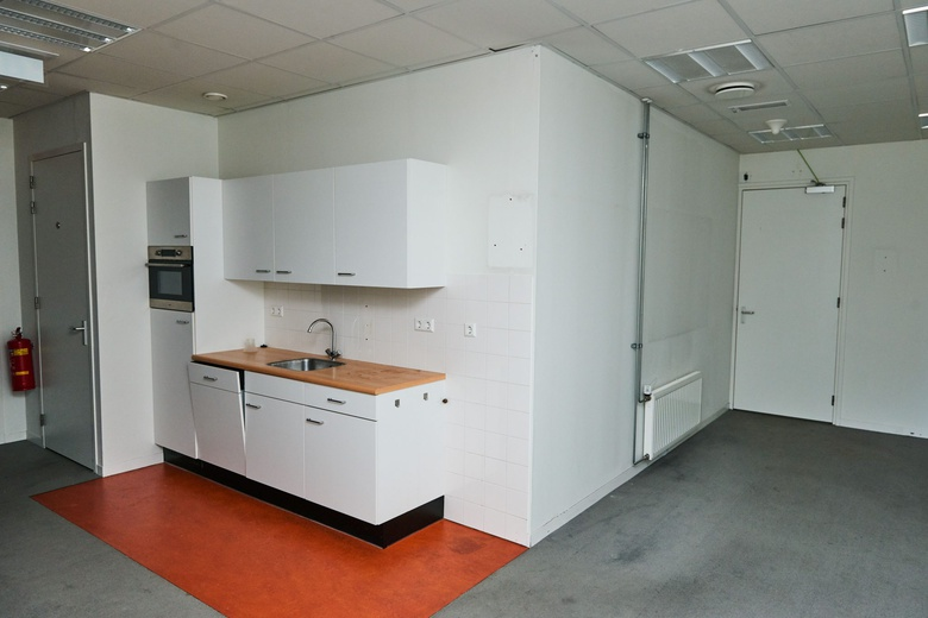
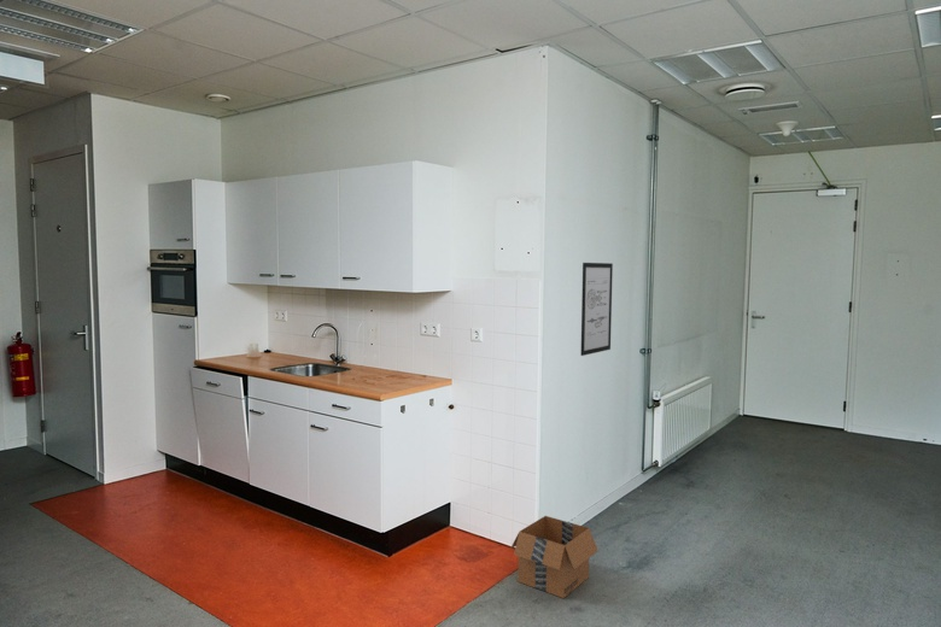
+ wall art (597, 307)
+ cardboard box (554, 553)
